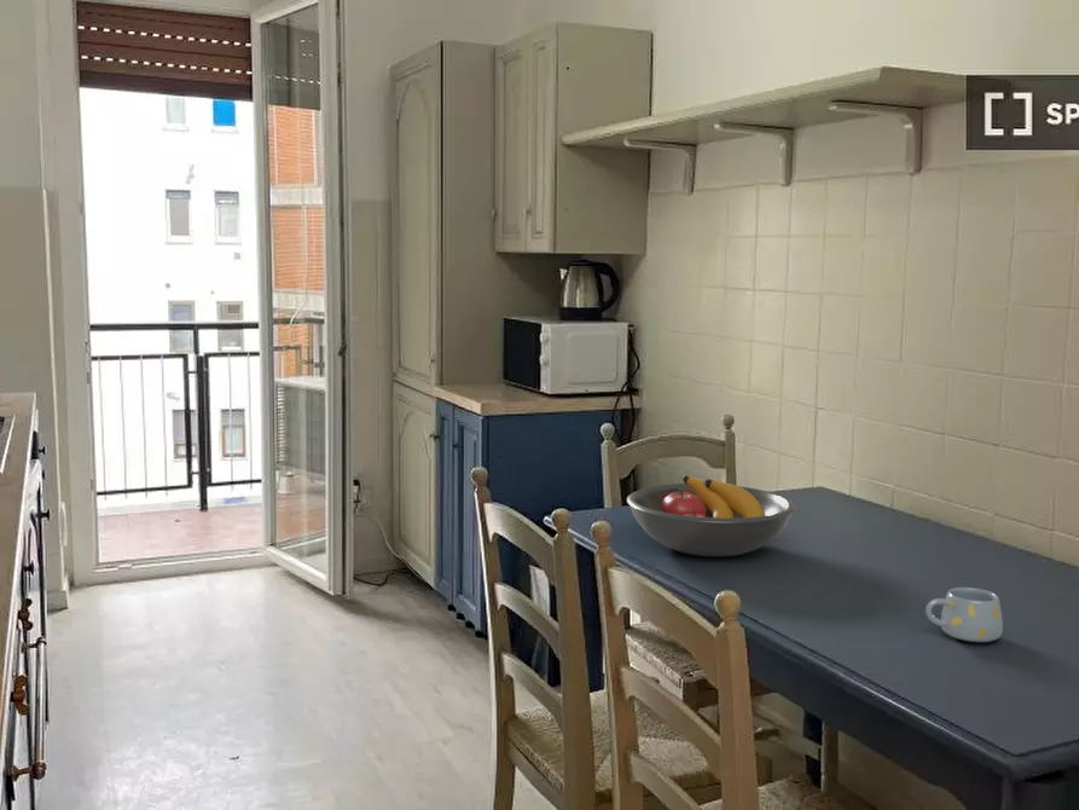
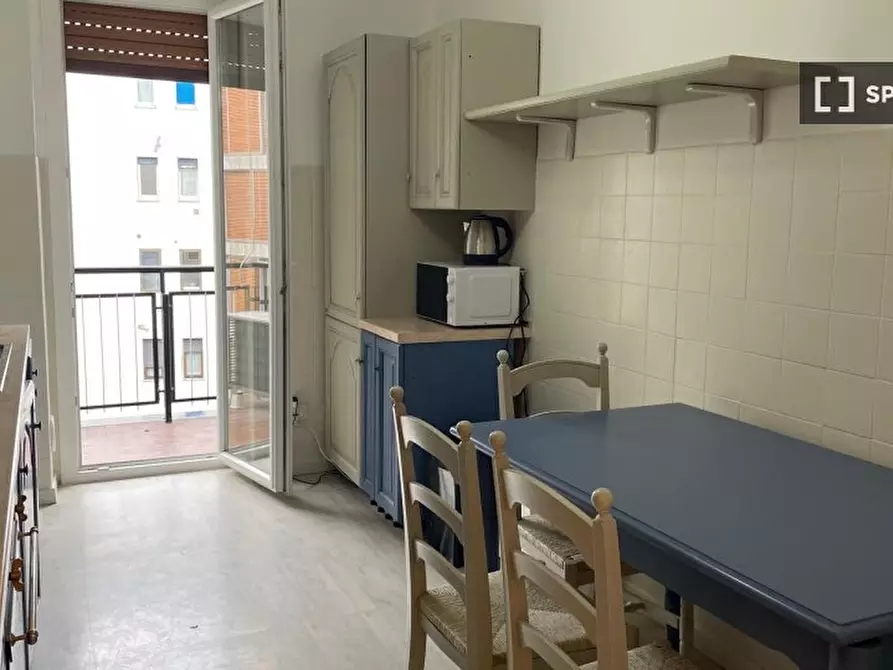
- mug (962, 615)
- fruit bowl (709, 517)
